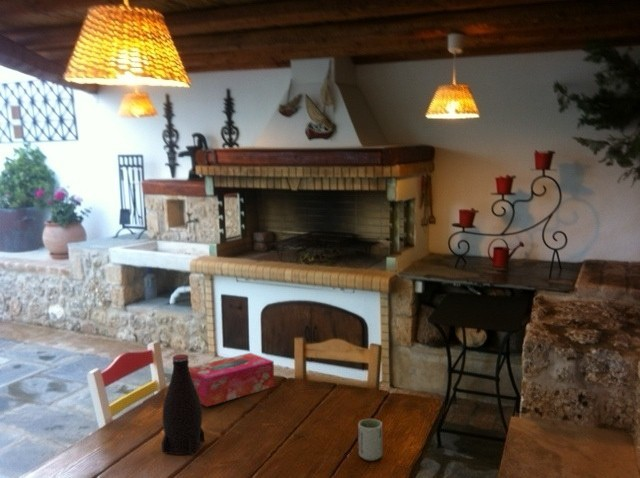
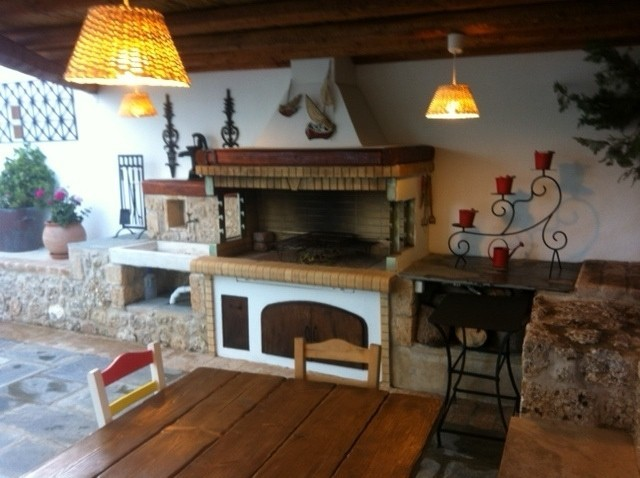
- tissue box (230, 377)
- cup (370, 439)
- bottle (182, 401)
